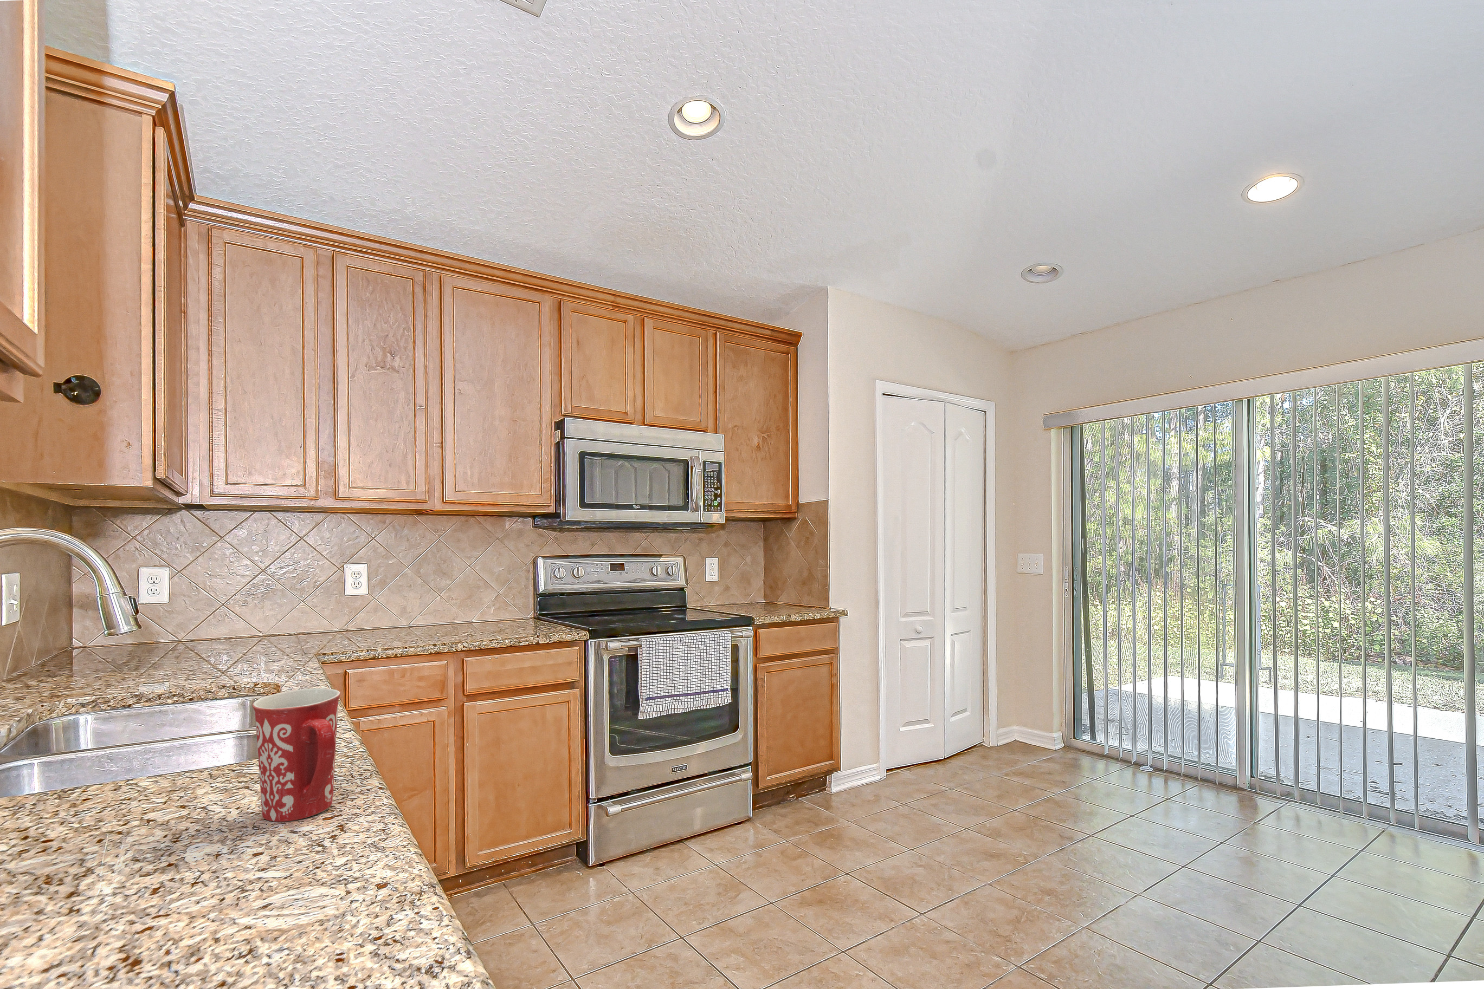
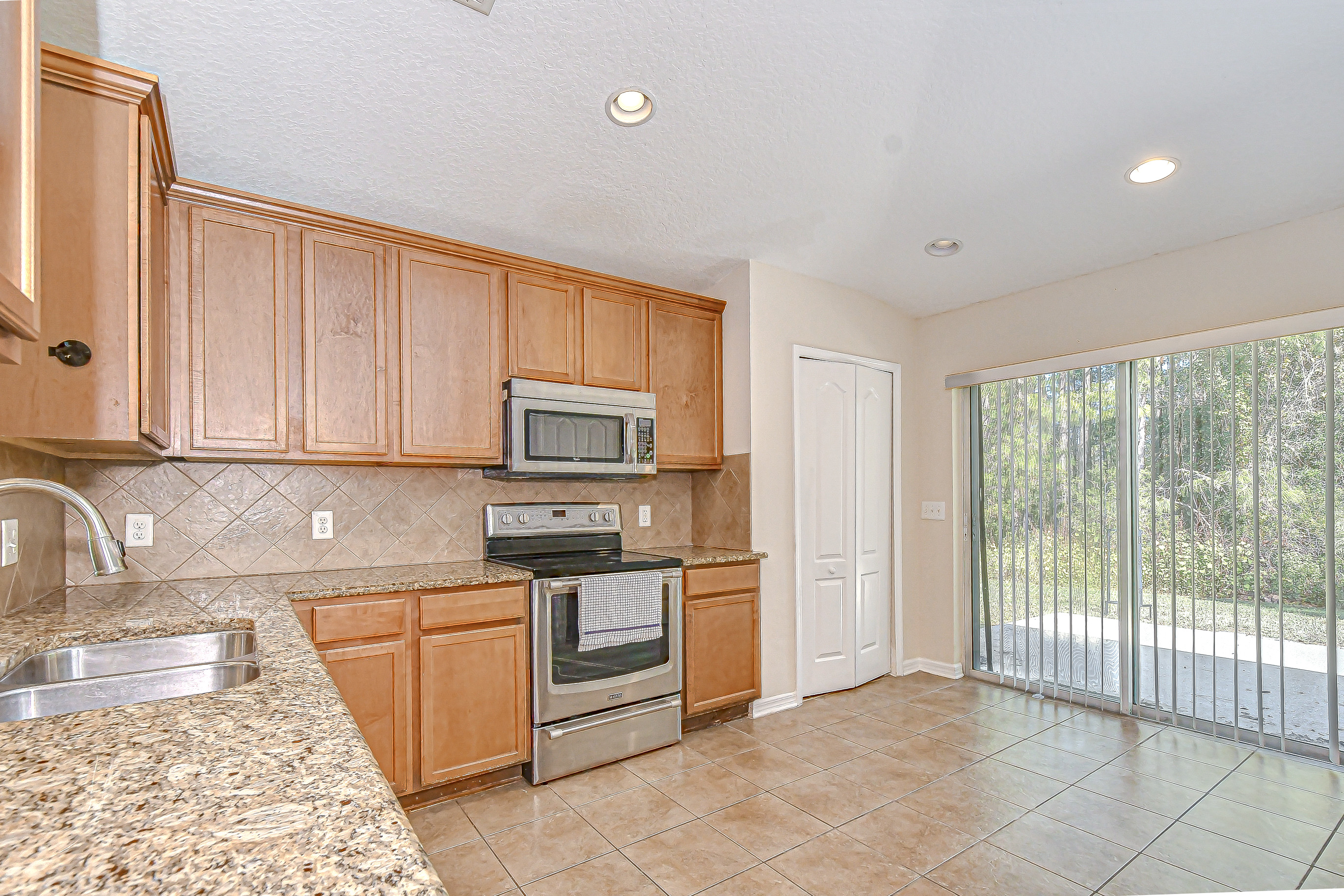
- mug (304, 756)
